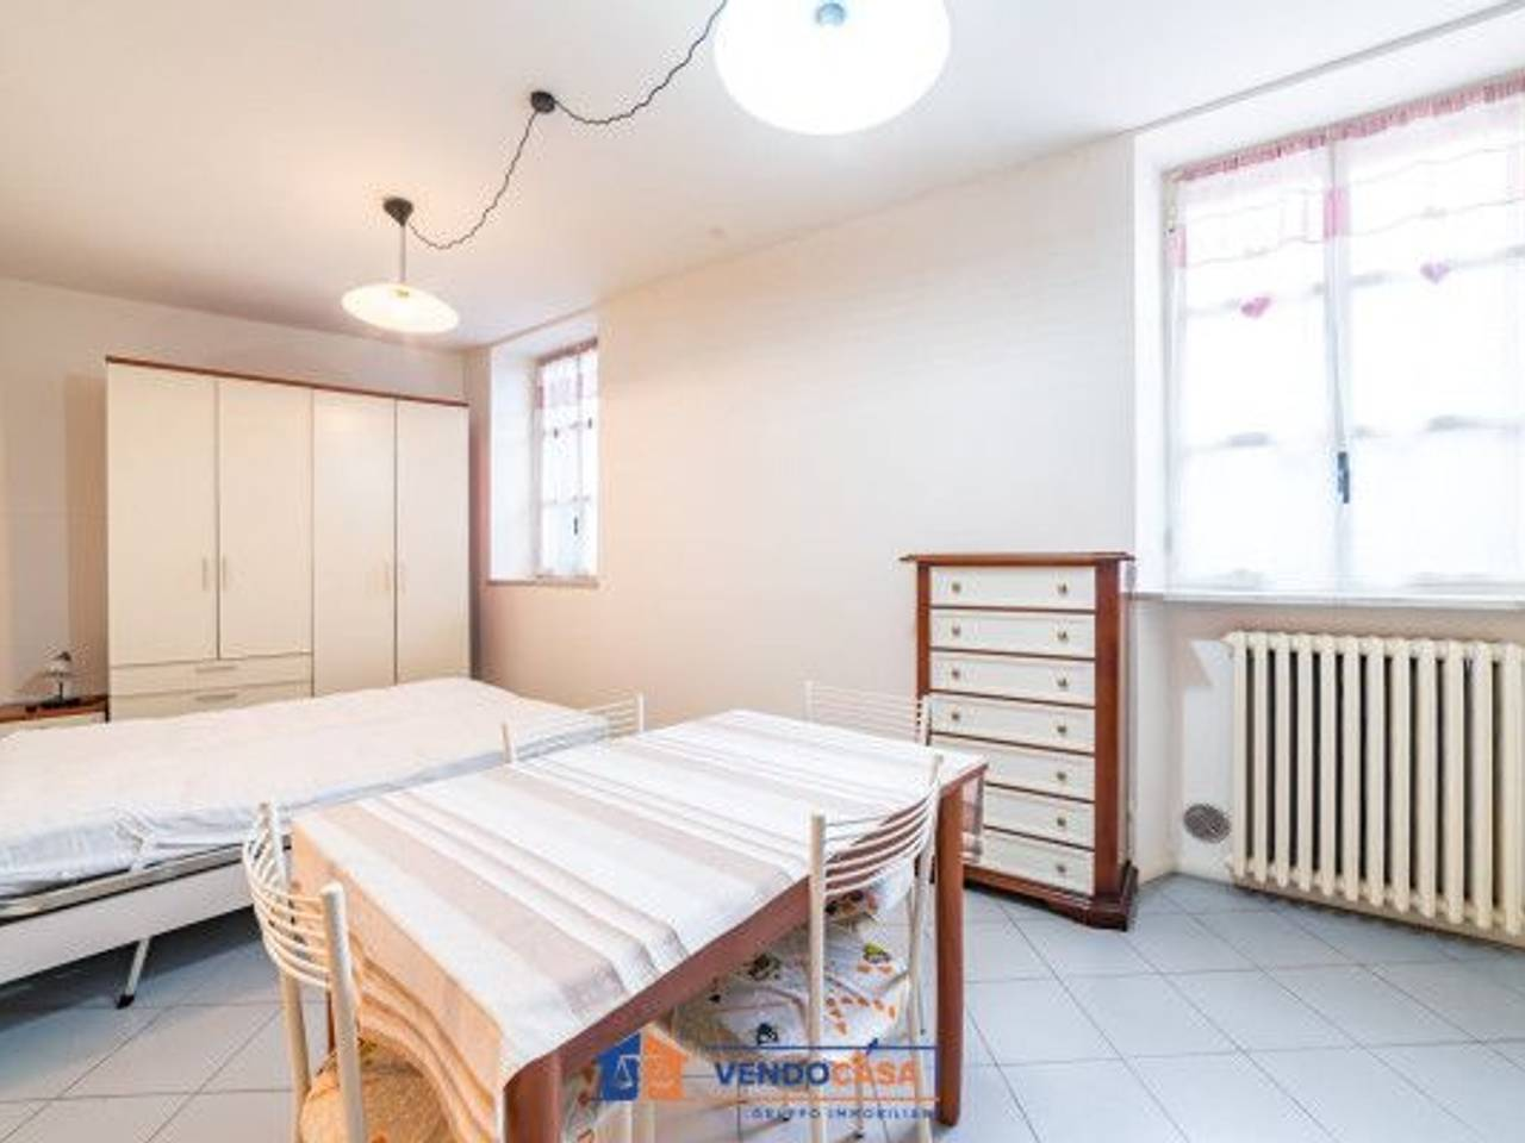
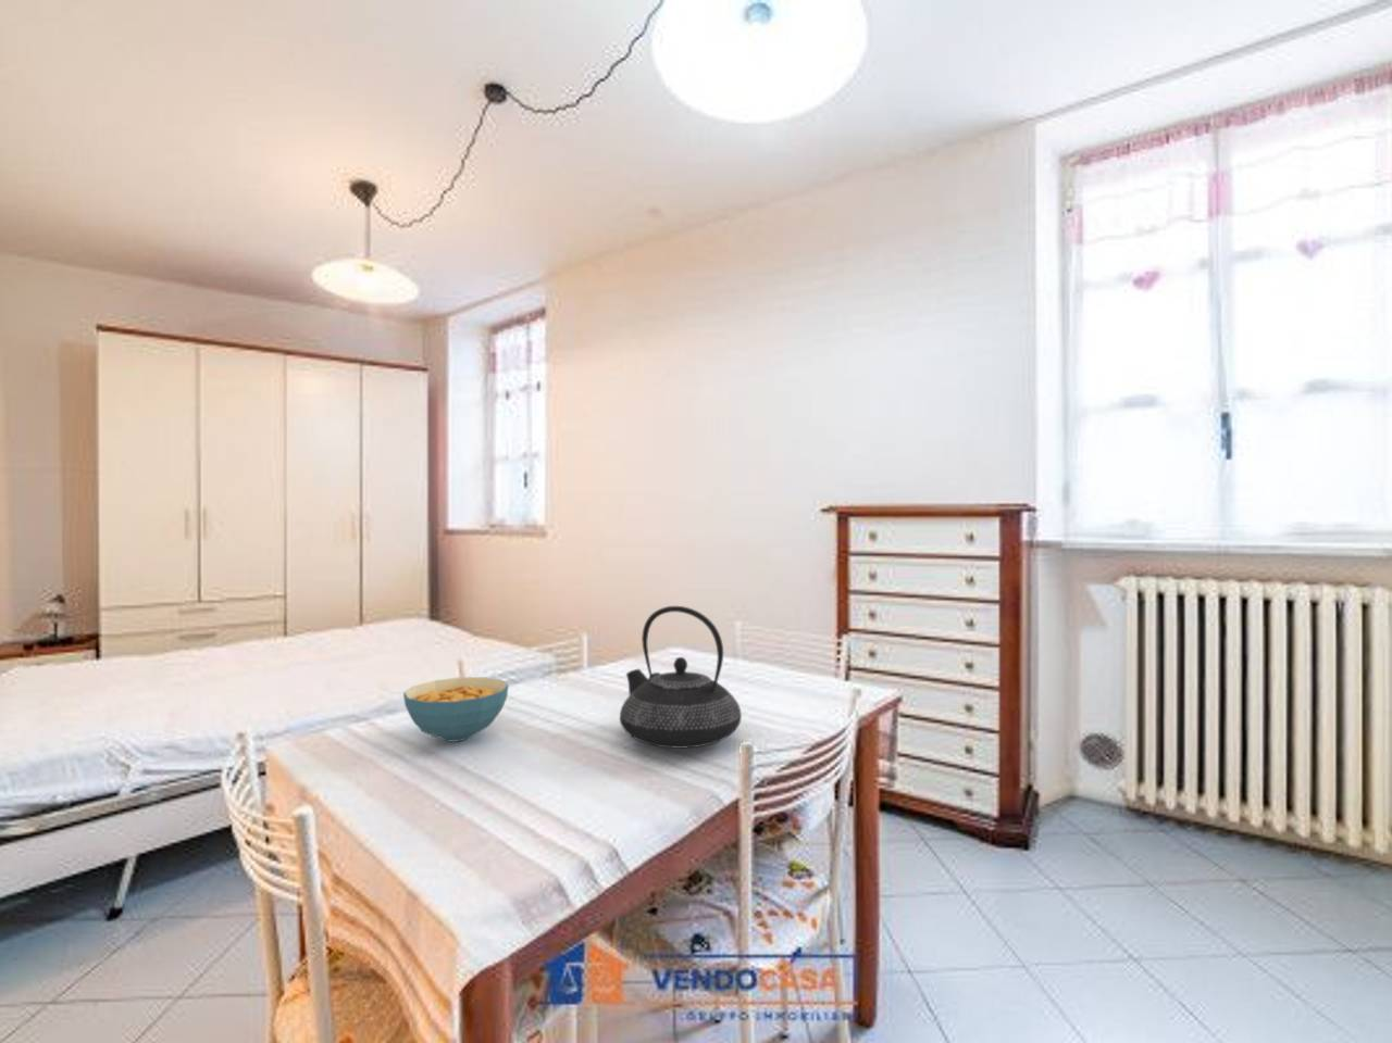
+ cereal bowl (457, 712)
+ teapot (675, 671)
